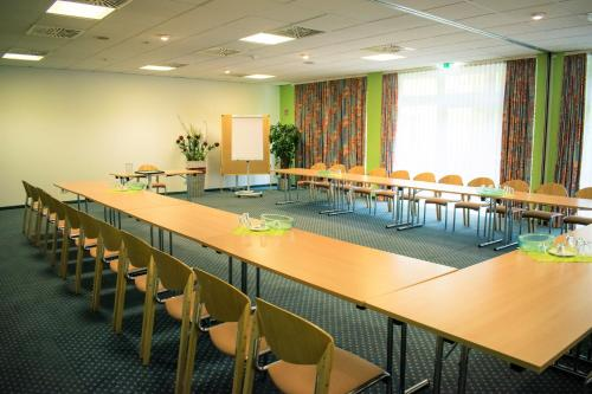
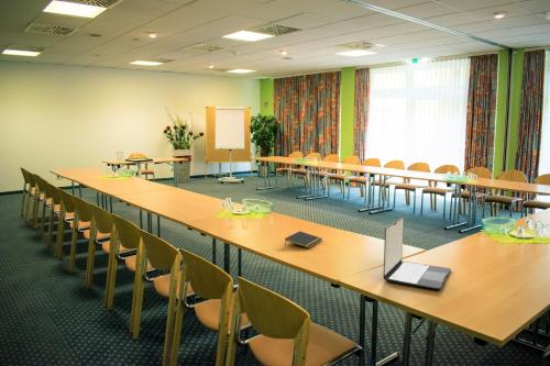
+ notepad (304, 239)
+ laptop (415, 263)
